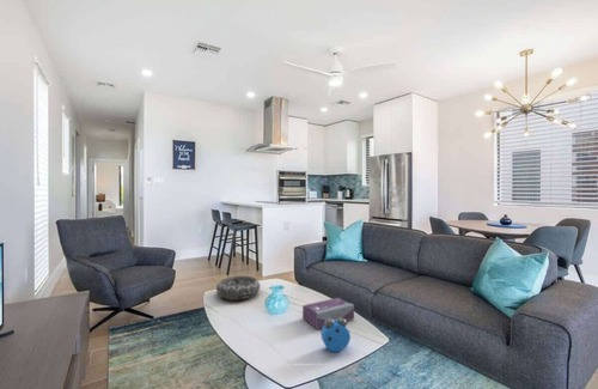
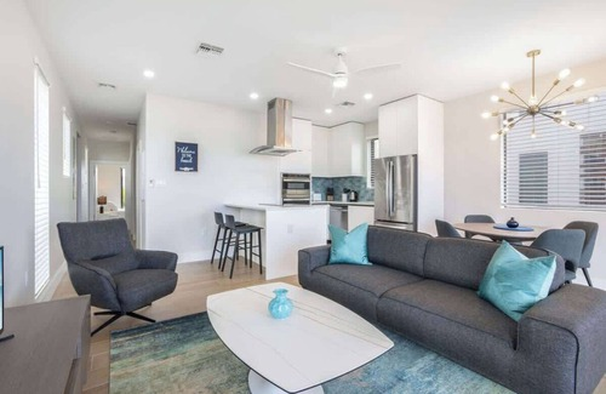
- tissue box (328, 311)
- alarm clock (335, 333)
- decorative bowl (238, 287)
